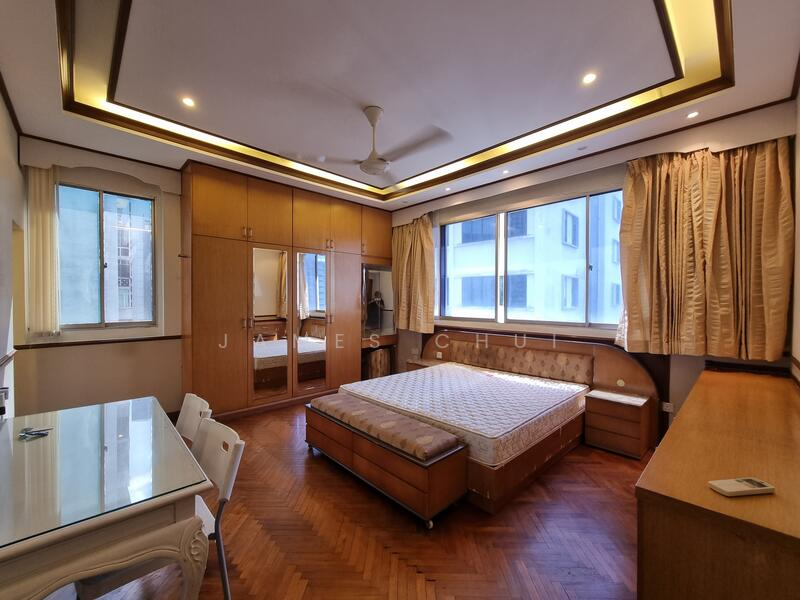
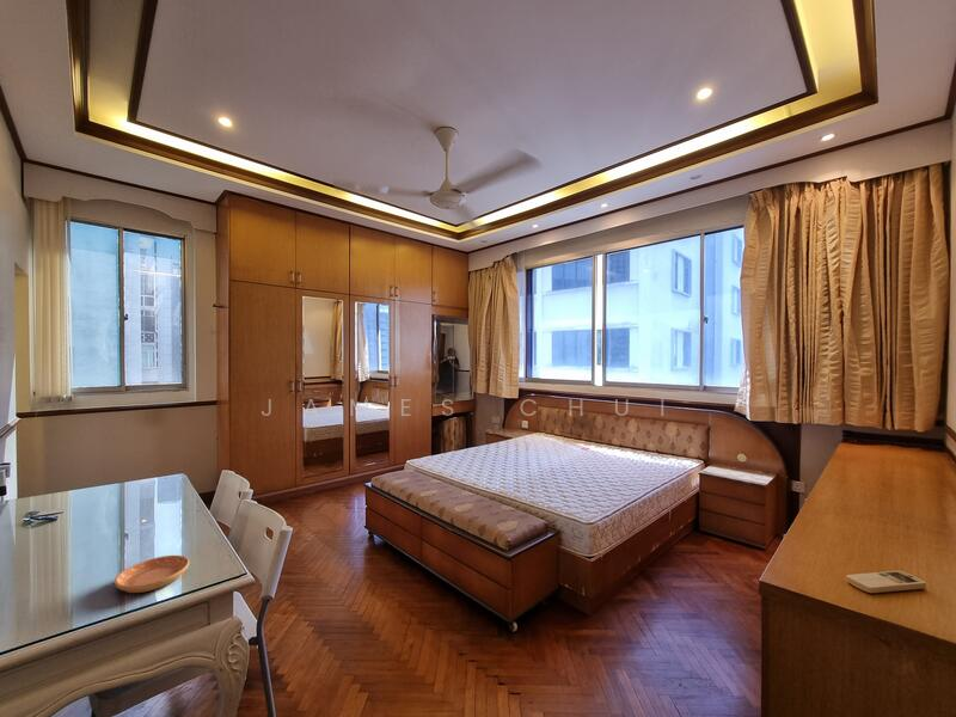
+ saucer (153, 574)
